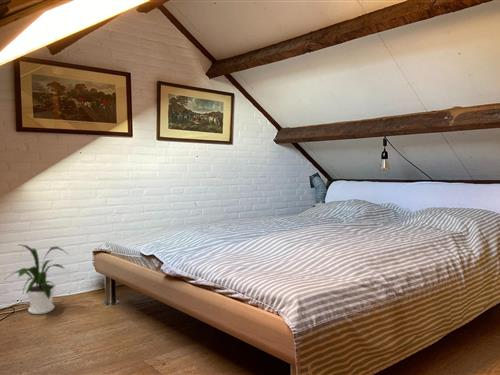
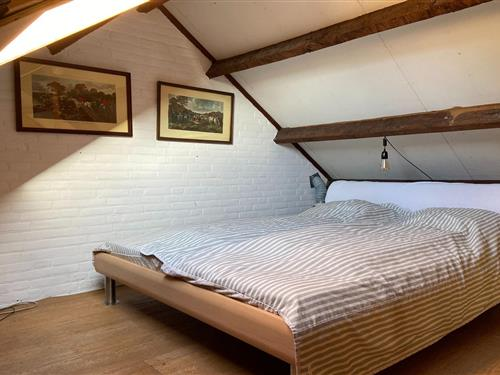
- house plant (38, 276)
